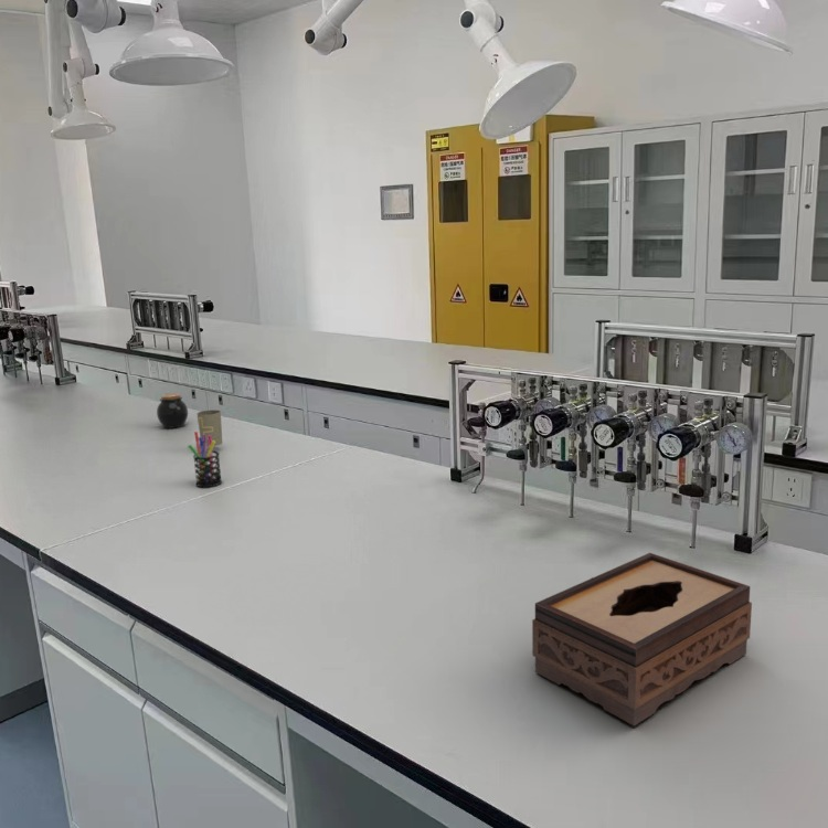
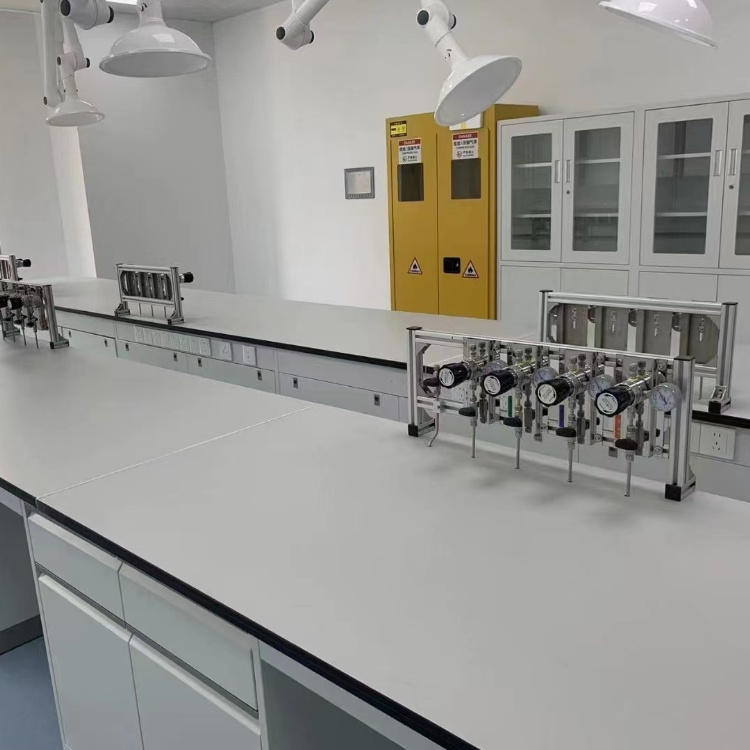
- jar (172, 410)
- tissue box (643, 628)
- pen holder (203, 458)
- bottle (209, 411)
